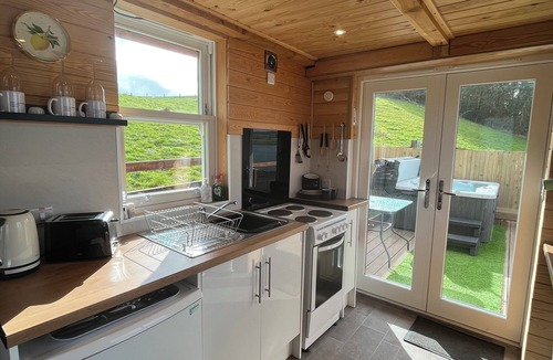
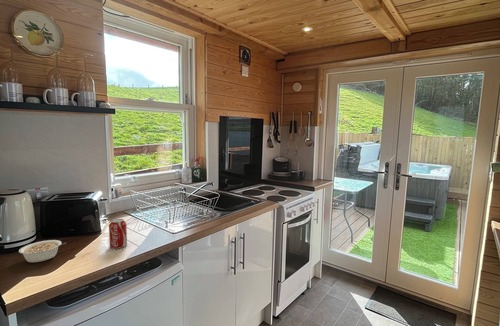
+ legume (43, 250)
+ beverage can (118, 233)
